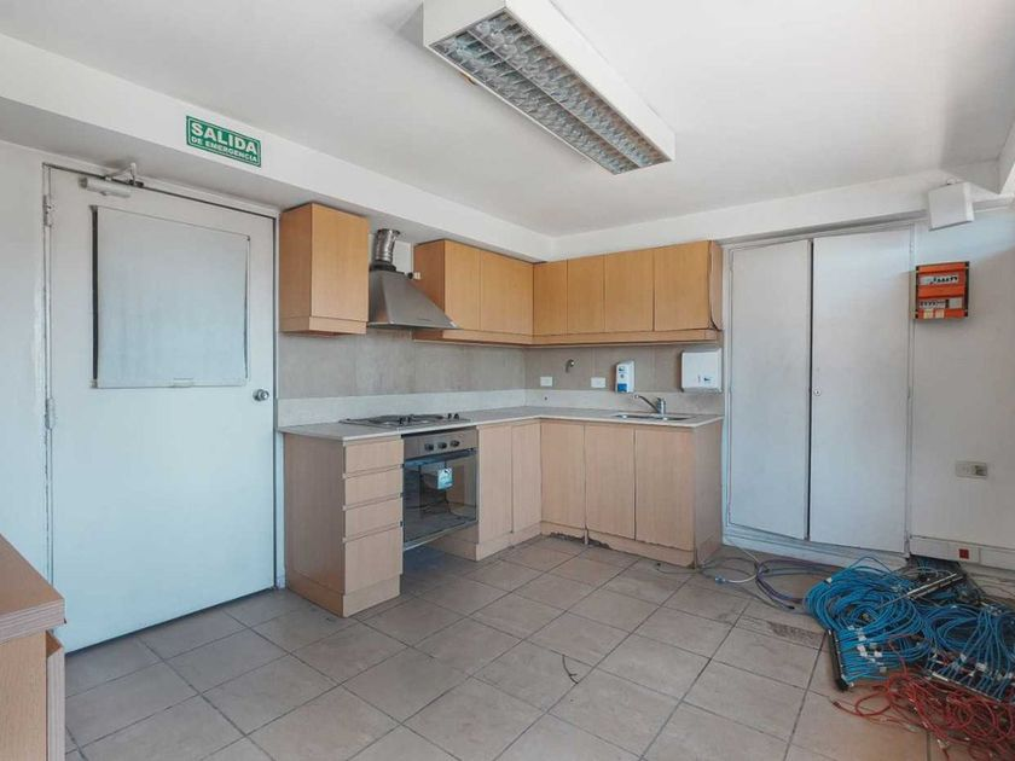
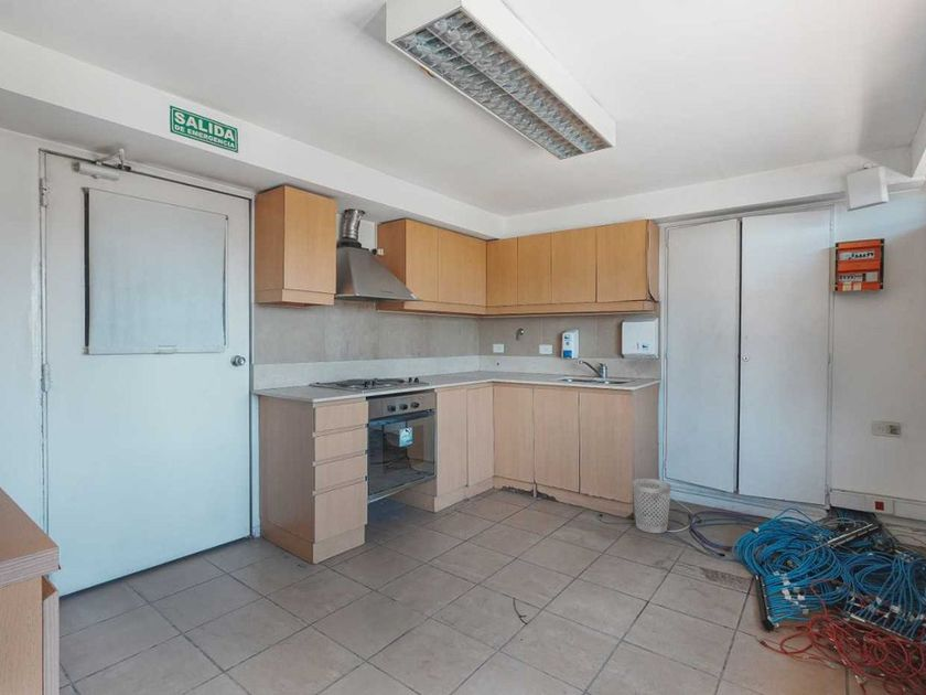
+ wastebasket (652, 505)
